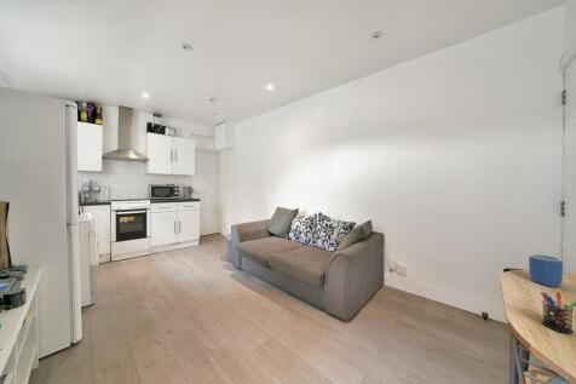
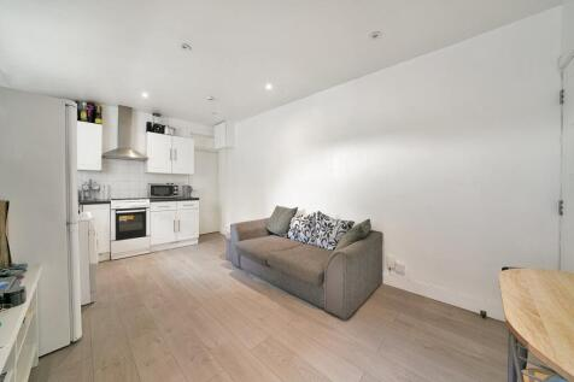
- pen holder (560, 309)
- mug (546, 269)
